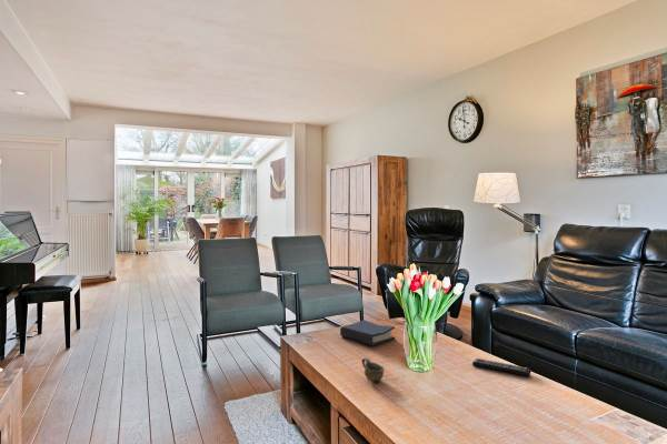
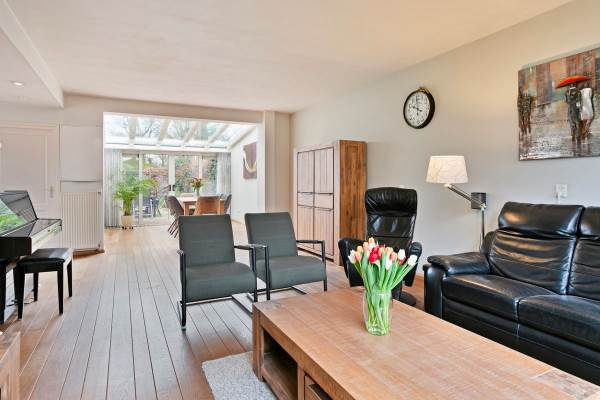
- hardback book (367, 331)
- cup (374, 370)
- remote control (500, 366)
